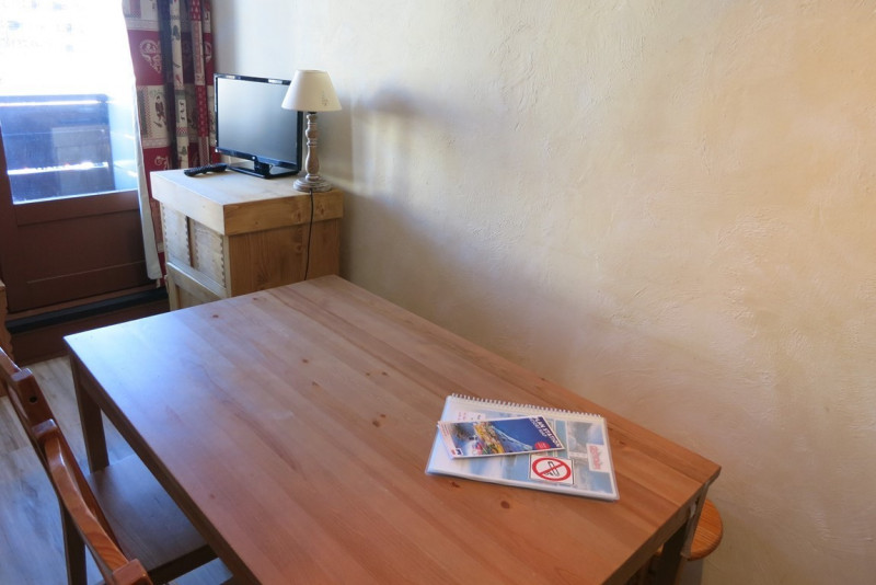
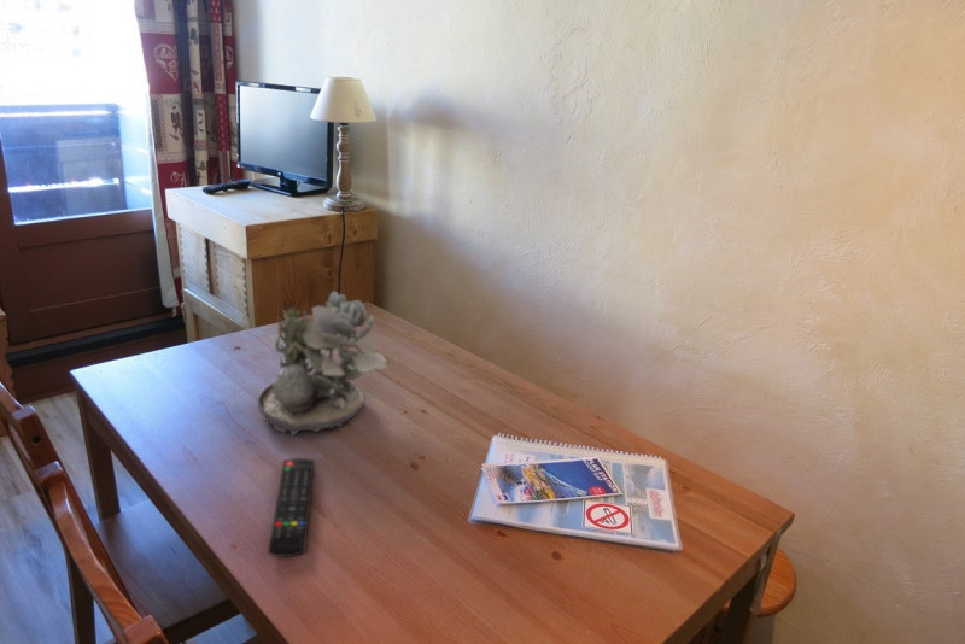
+ remote control (293, 502)
+ succulent plant (321, 356)
